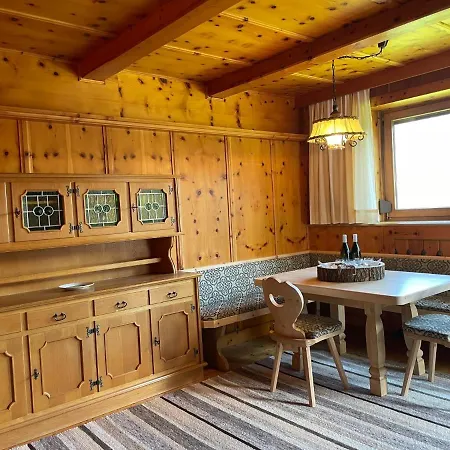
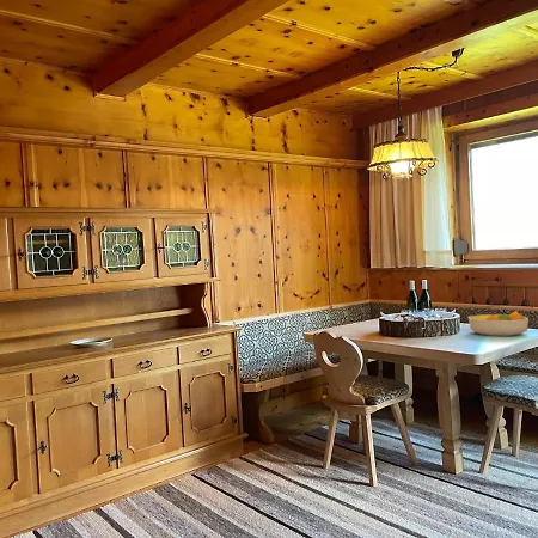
+ fruit bowl (497, 322)
